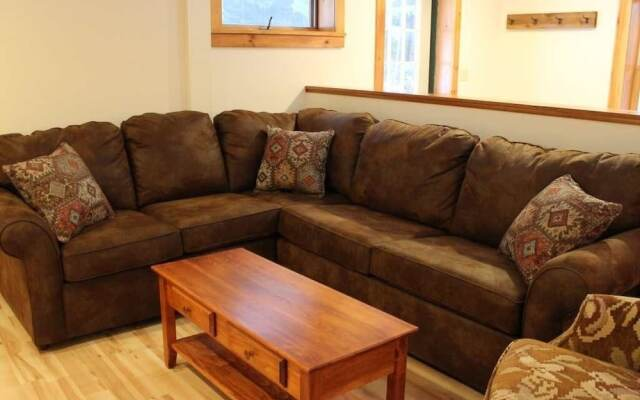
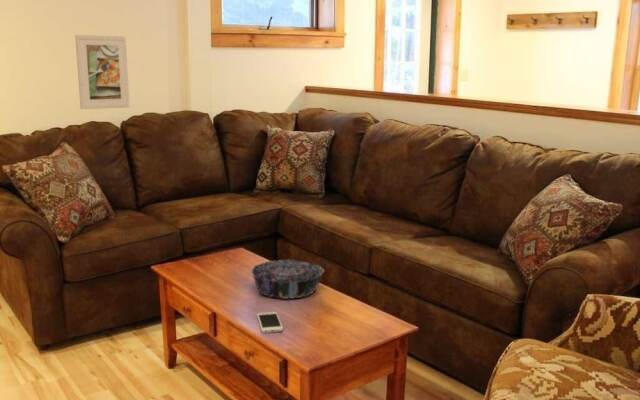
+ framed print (103, 72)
+ smartphone (269, 321)
+ decorative bowl (287, 279)
